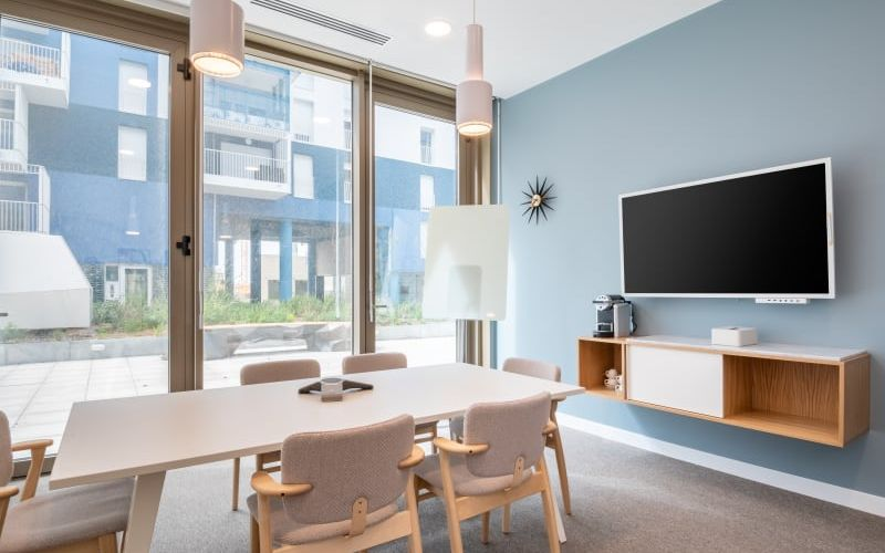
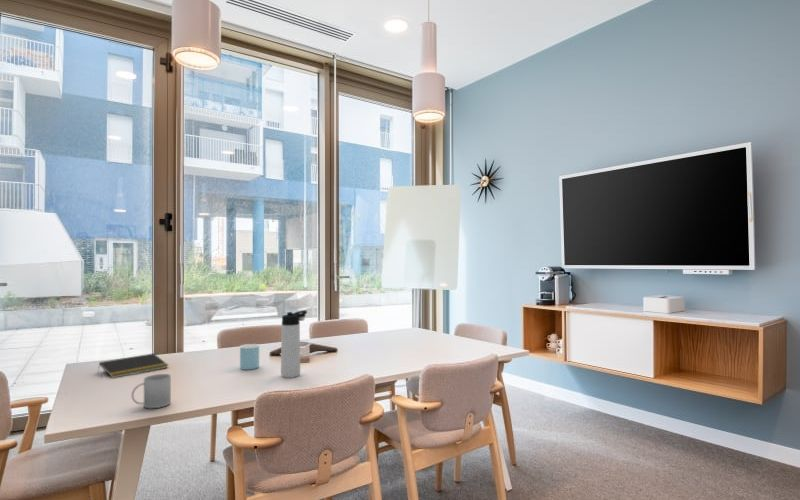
+ notepad (134, 364)
+ thermos bottle (294, 343)
+ mug (248, 356)
+ mug (151, 391)
